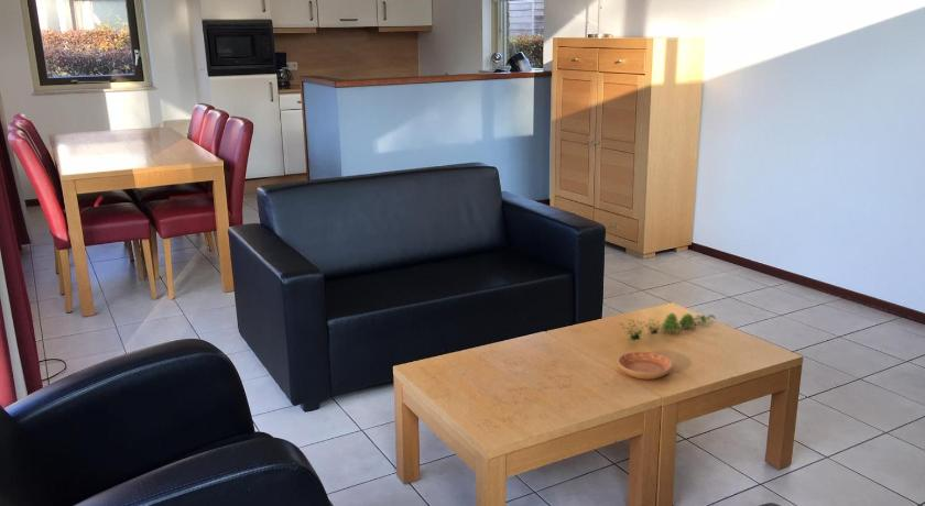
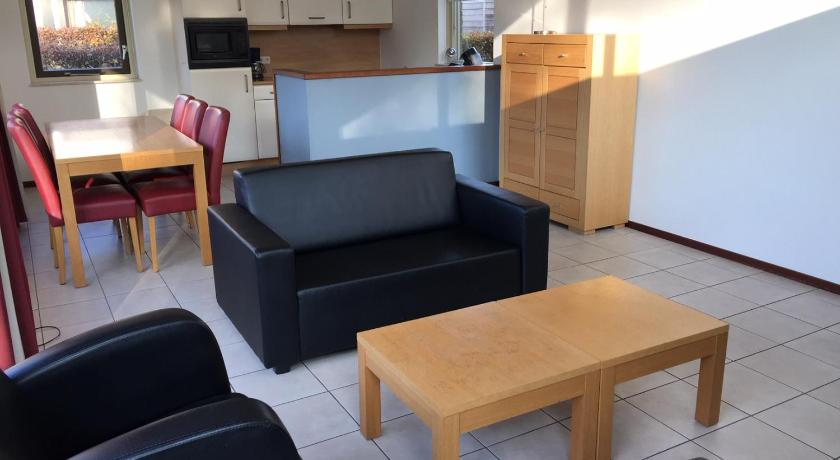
- plant (668, 321)
- saucer (644, 365)
